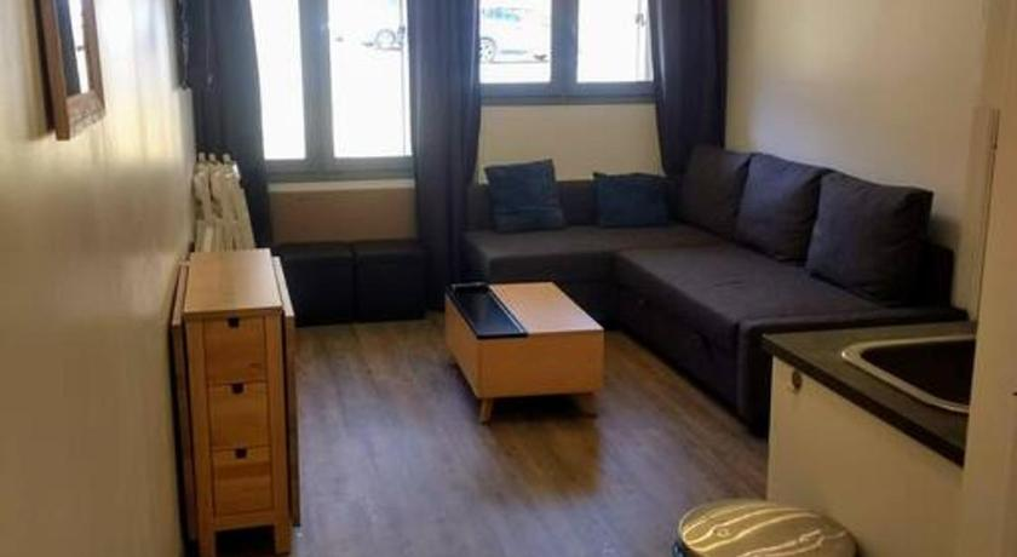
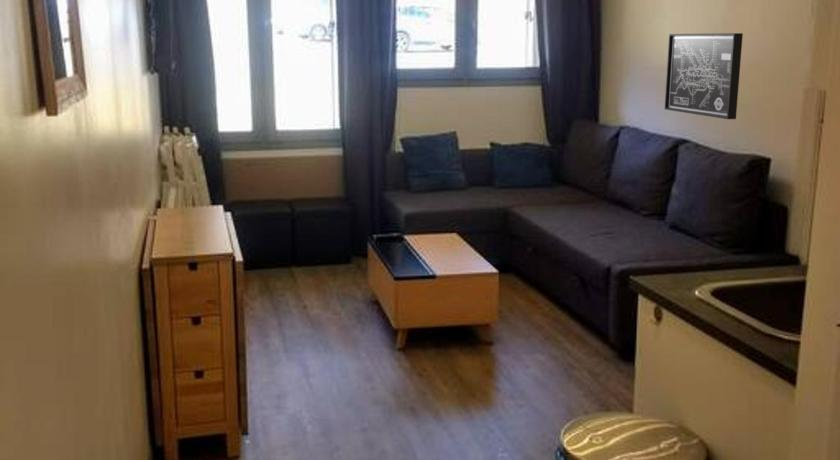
+ wall art (700, 74)
